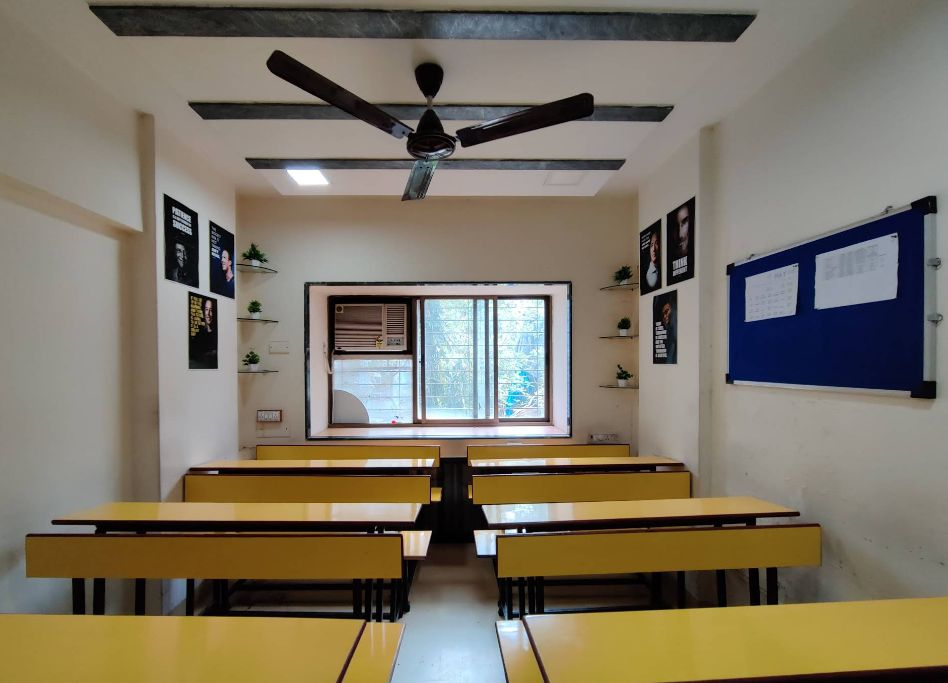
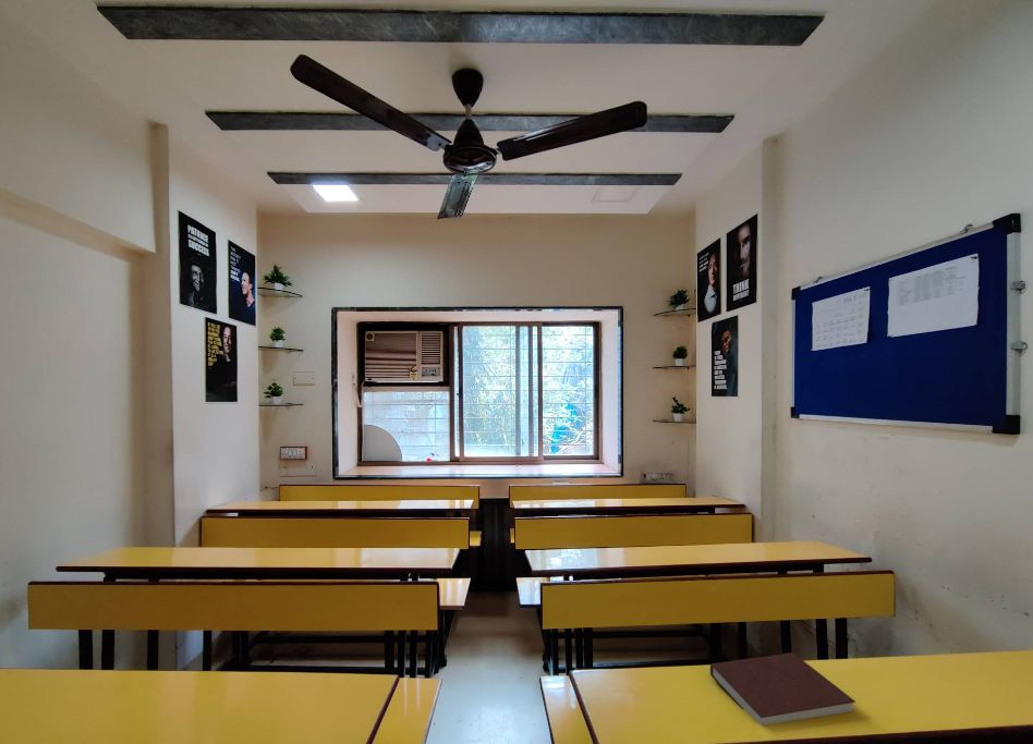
+ notebook (778, 687)
